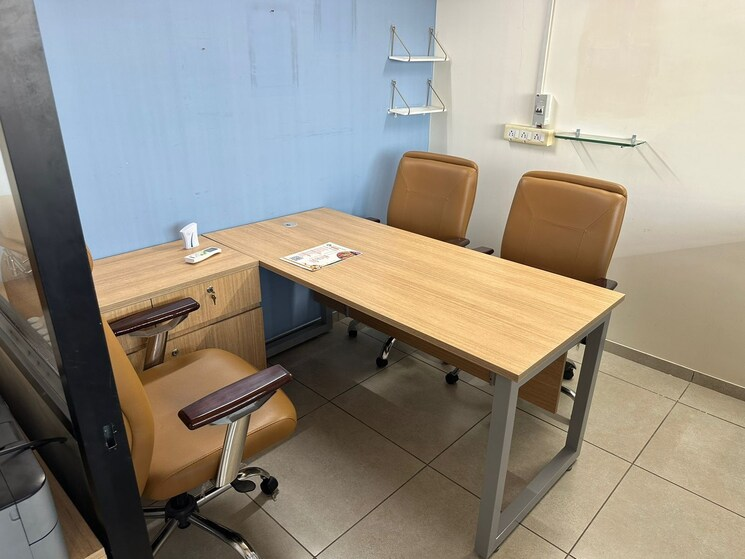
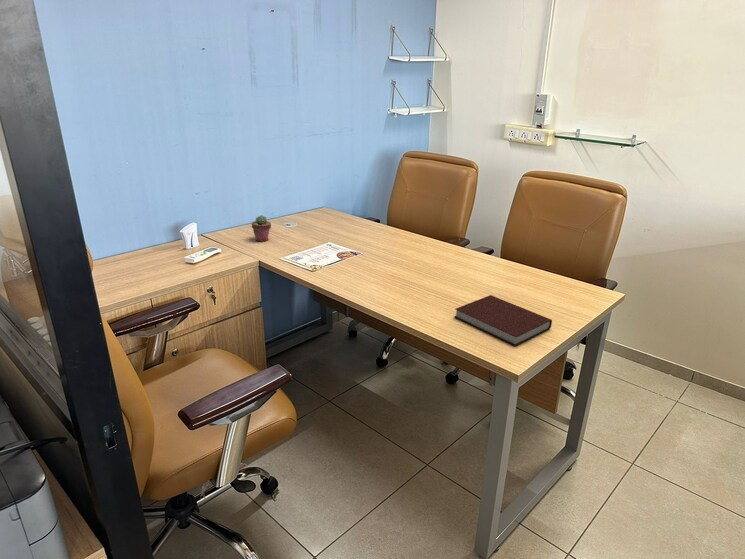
+ notebook (502, 318)
+ potted succulent (261, 227)
